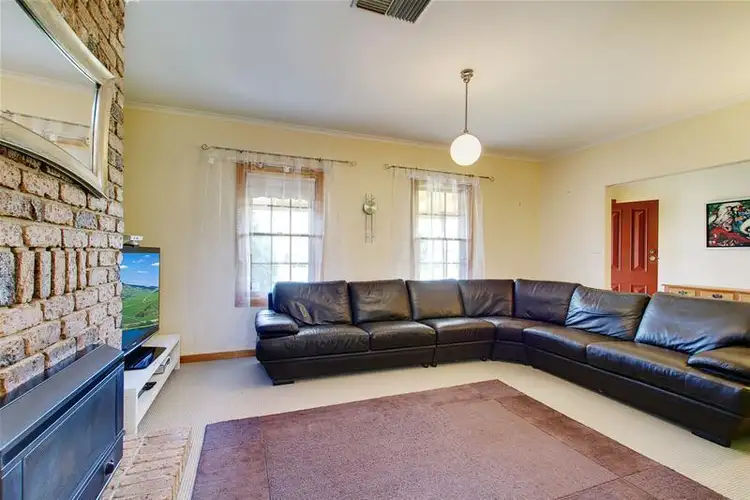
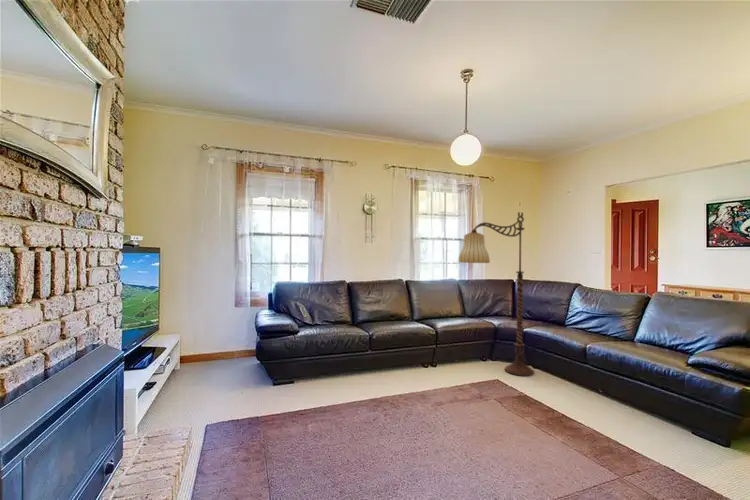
+ floor lamp (517, 291)
